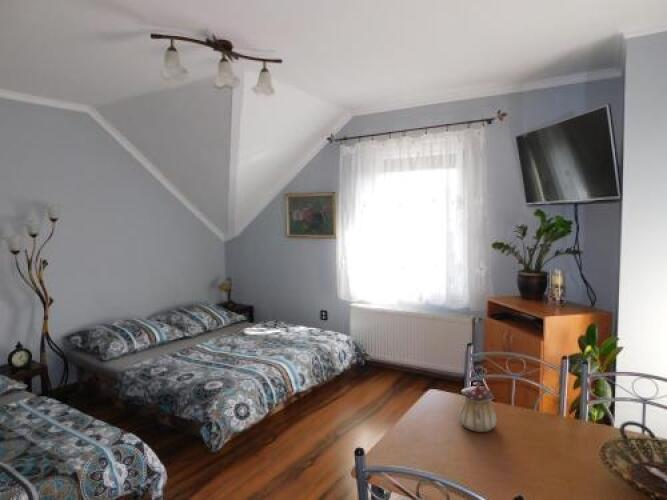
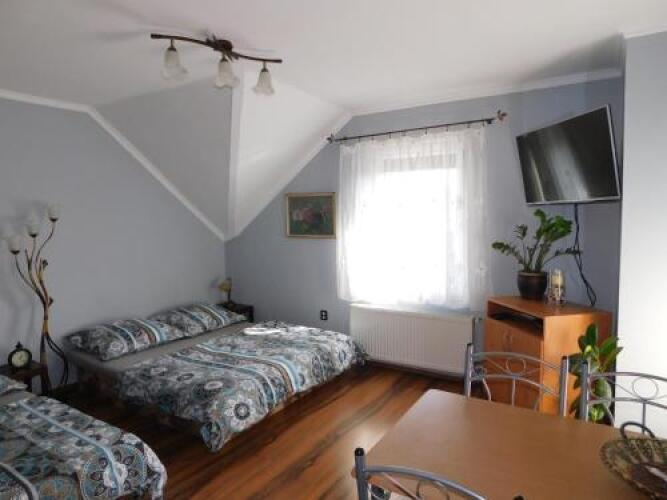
- teapot (477, 404)
